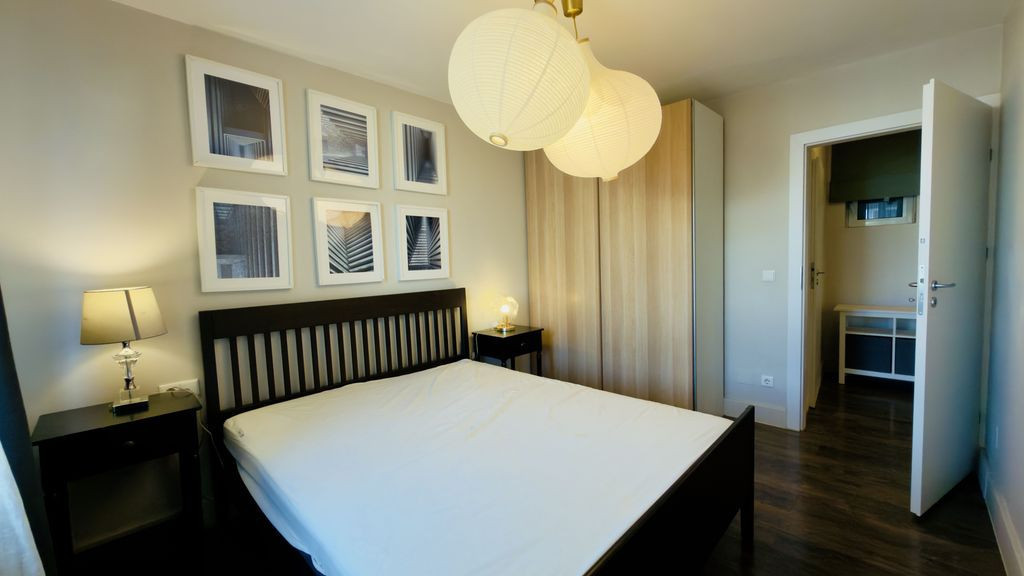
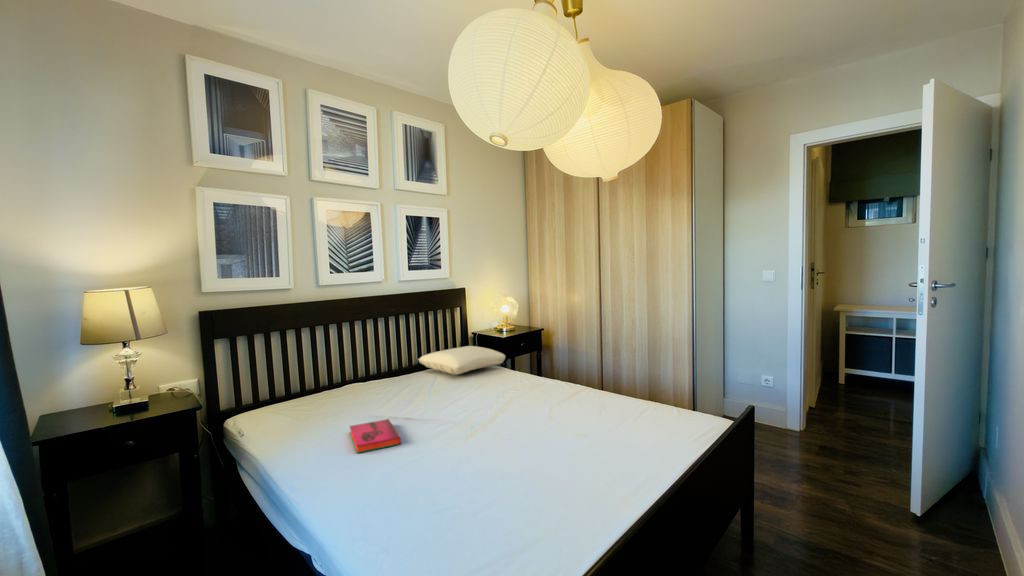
+ pillow (462, 359)
+ hardback book (374, 434)
